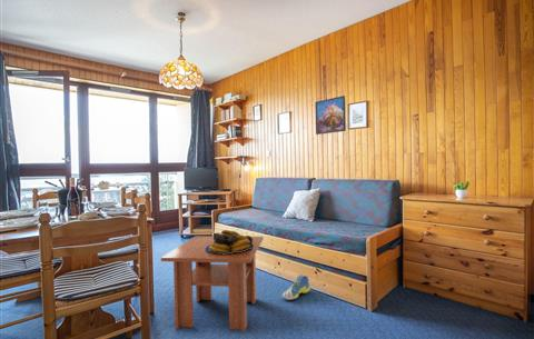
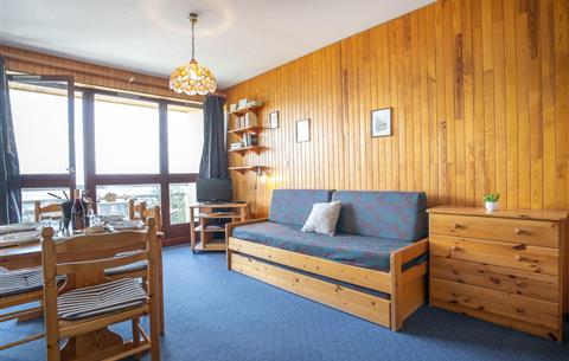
- coffee table (218, 279)
- sneaker (296, 285)
- fruit bowl (229, 238)
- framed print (329, 116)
